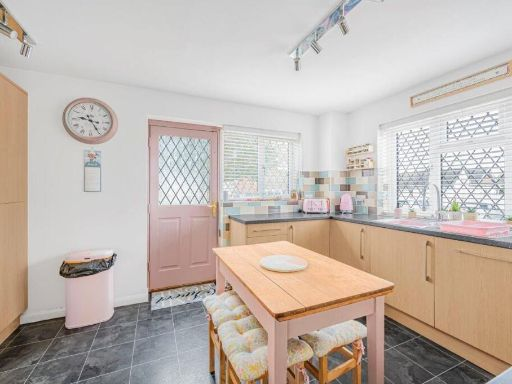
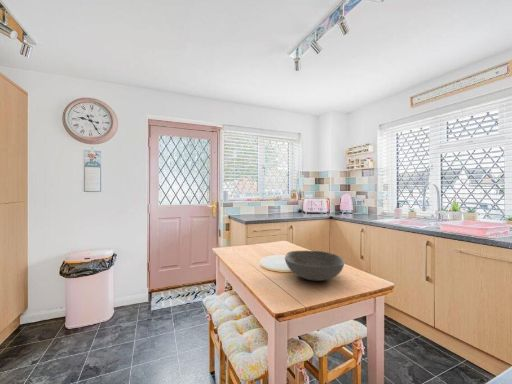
+ bowl (313, 266)
